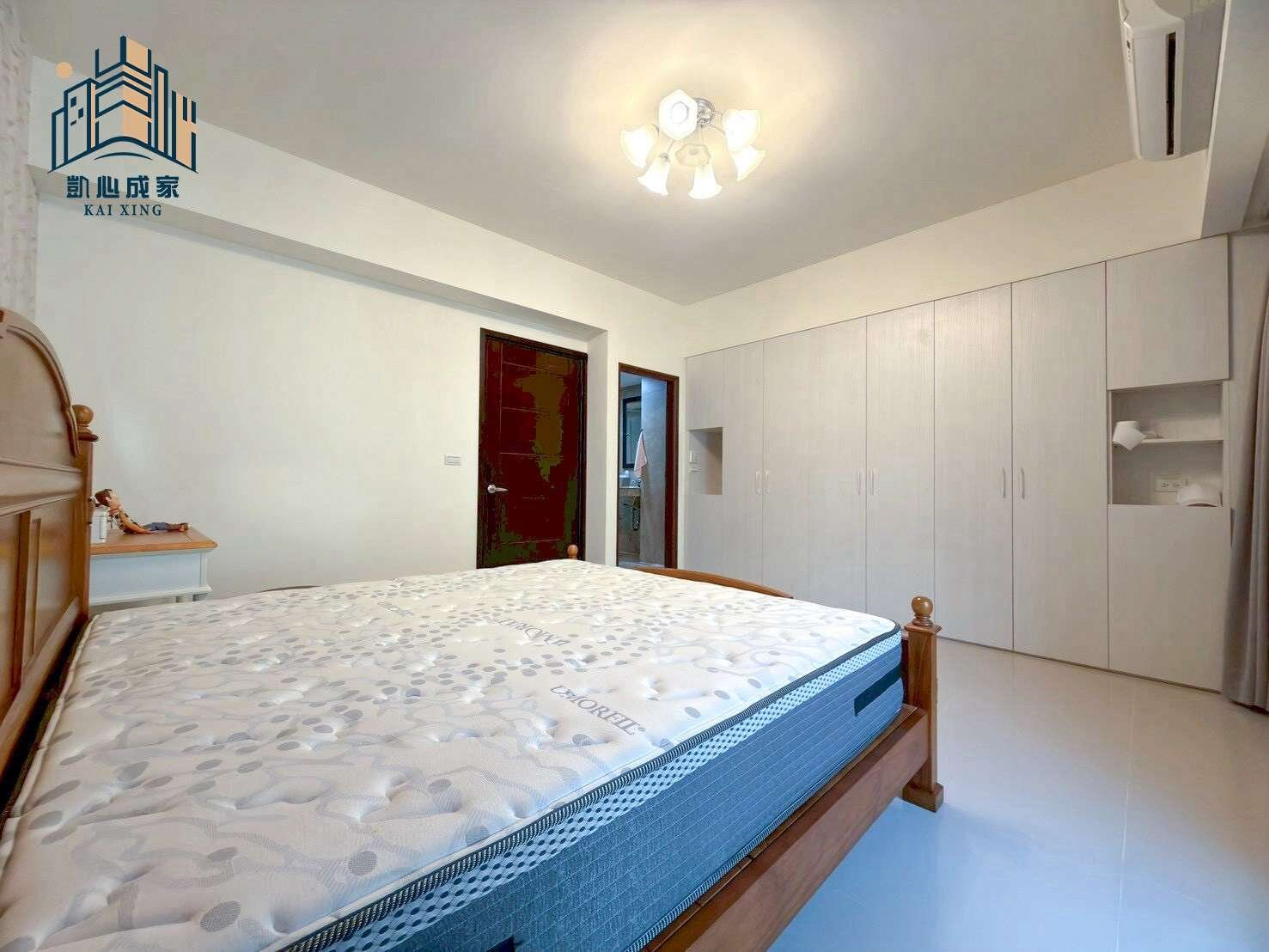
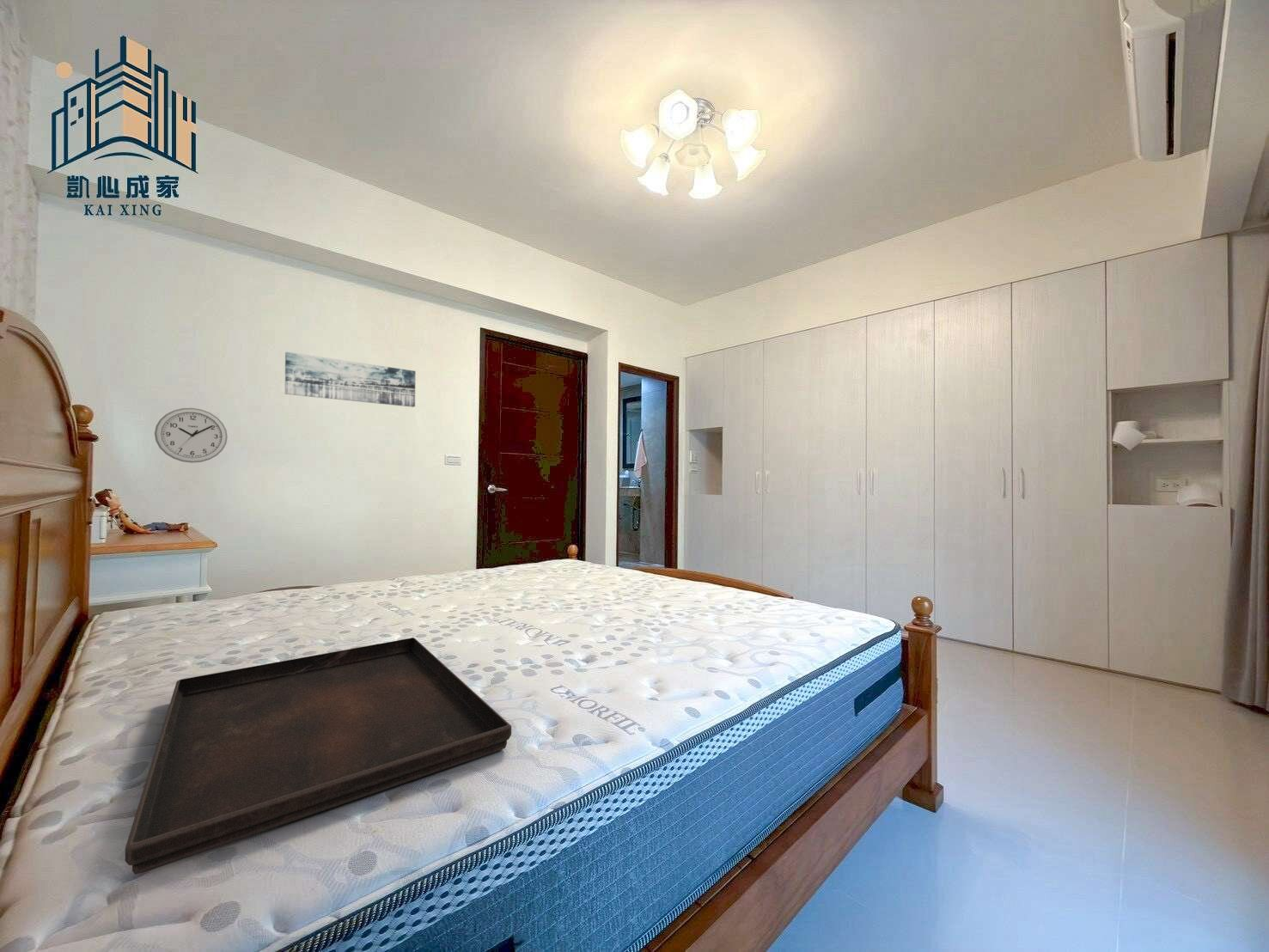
+ wall art (355, 381)
+ wall clock (192, 435)
+ serving tray (327, 711)
